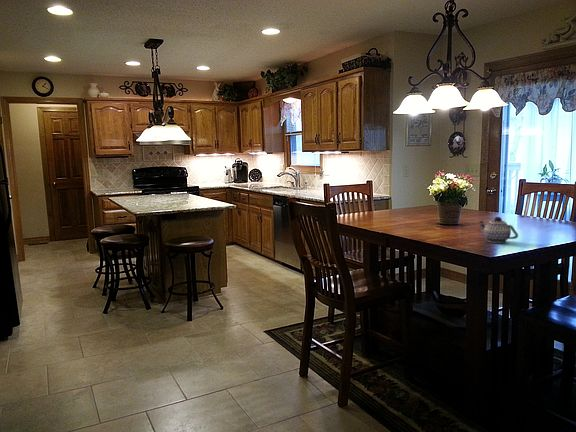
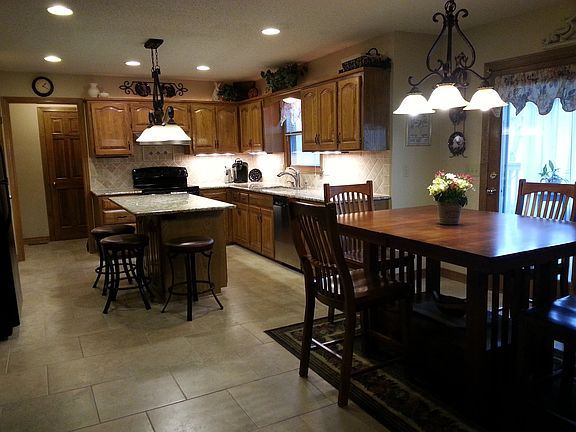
- teapot (496, 229)
